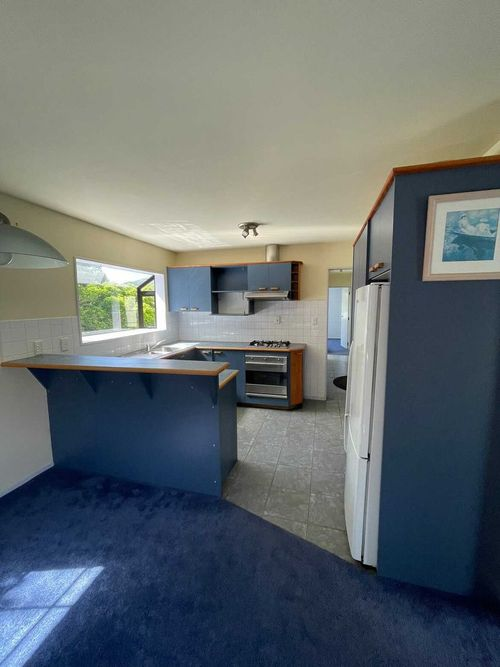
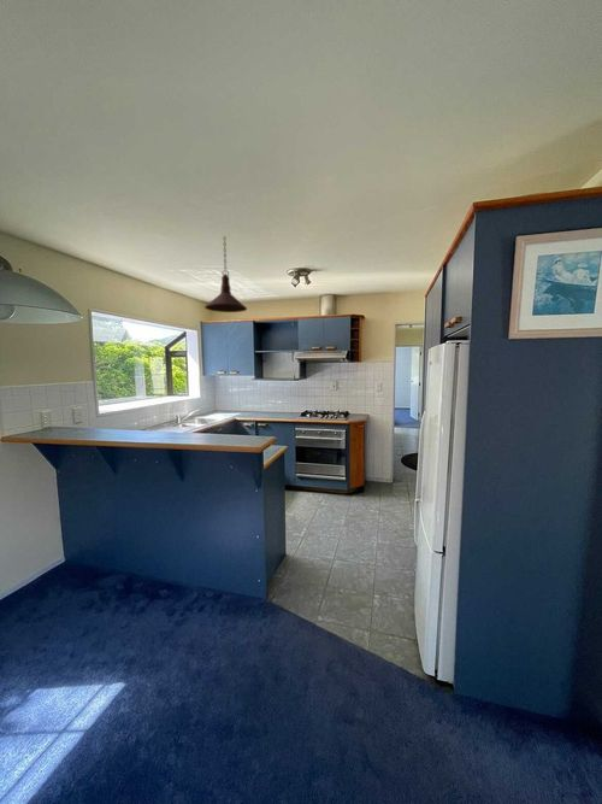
+ pendant light (225, 274)
